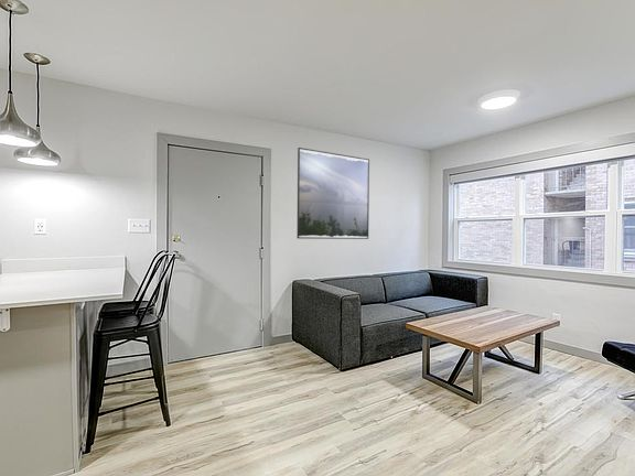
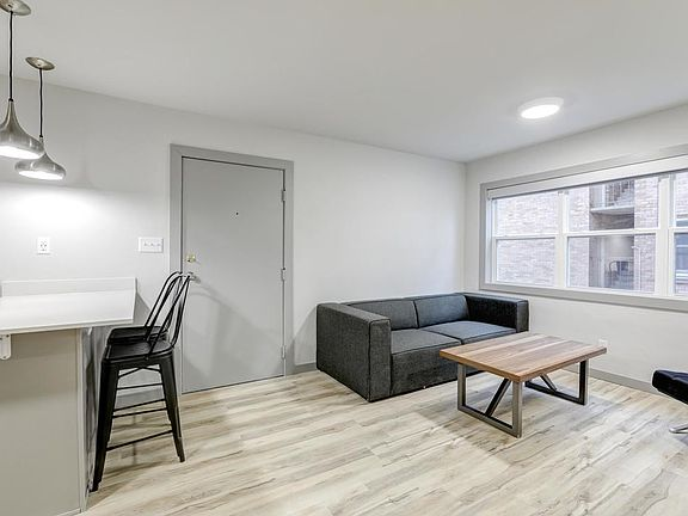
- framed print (335, 196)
